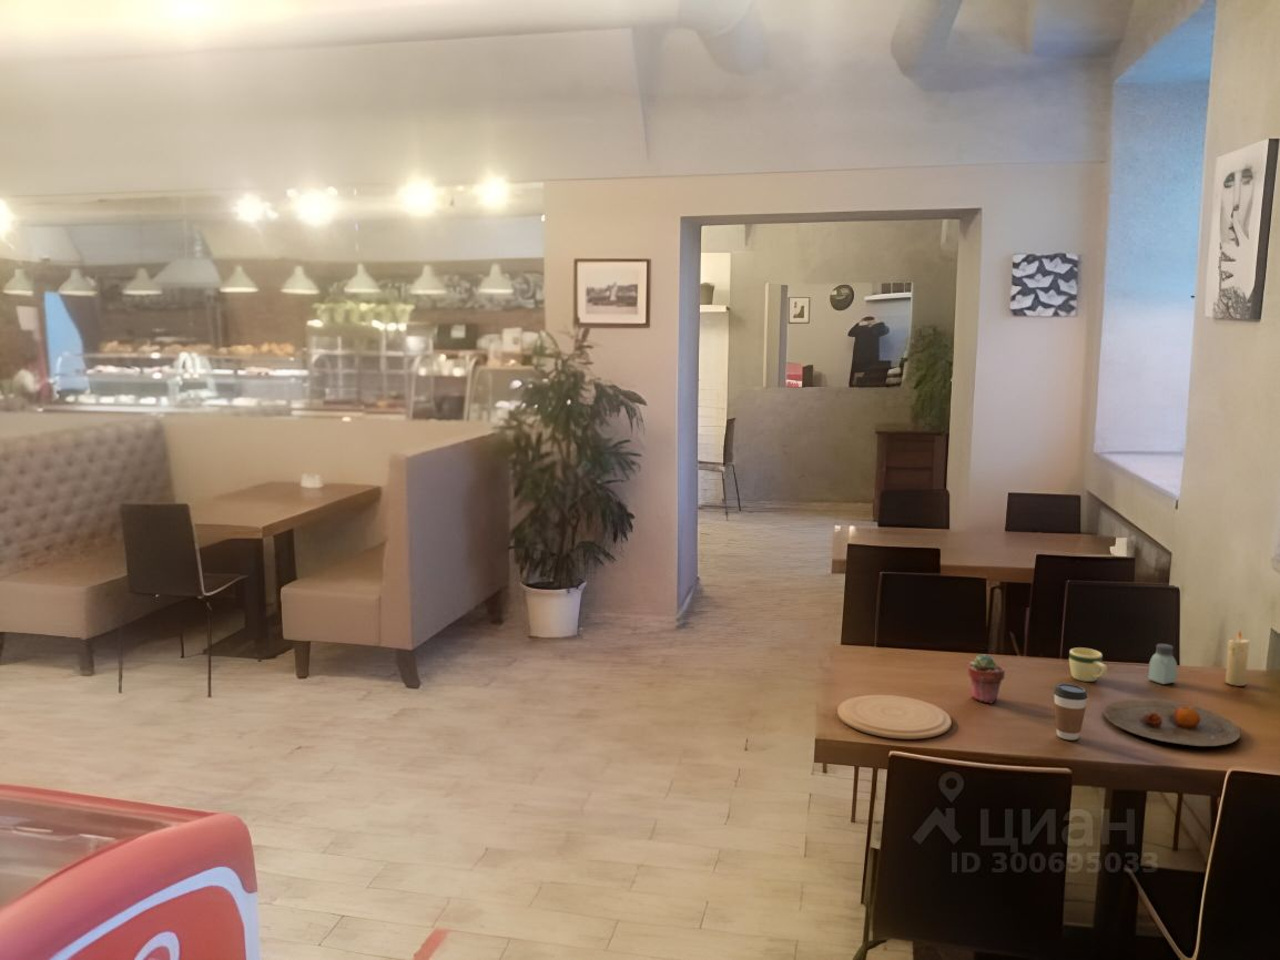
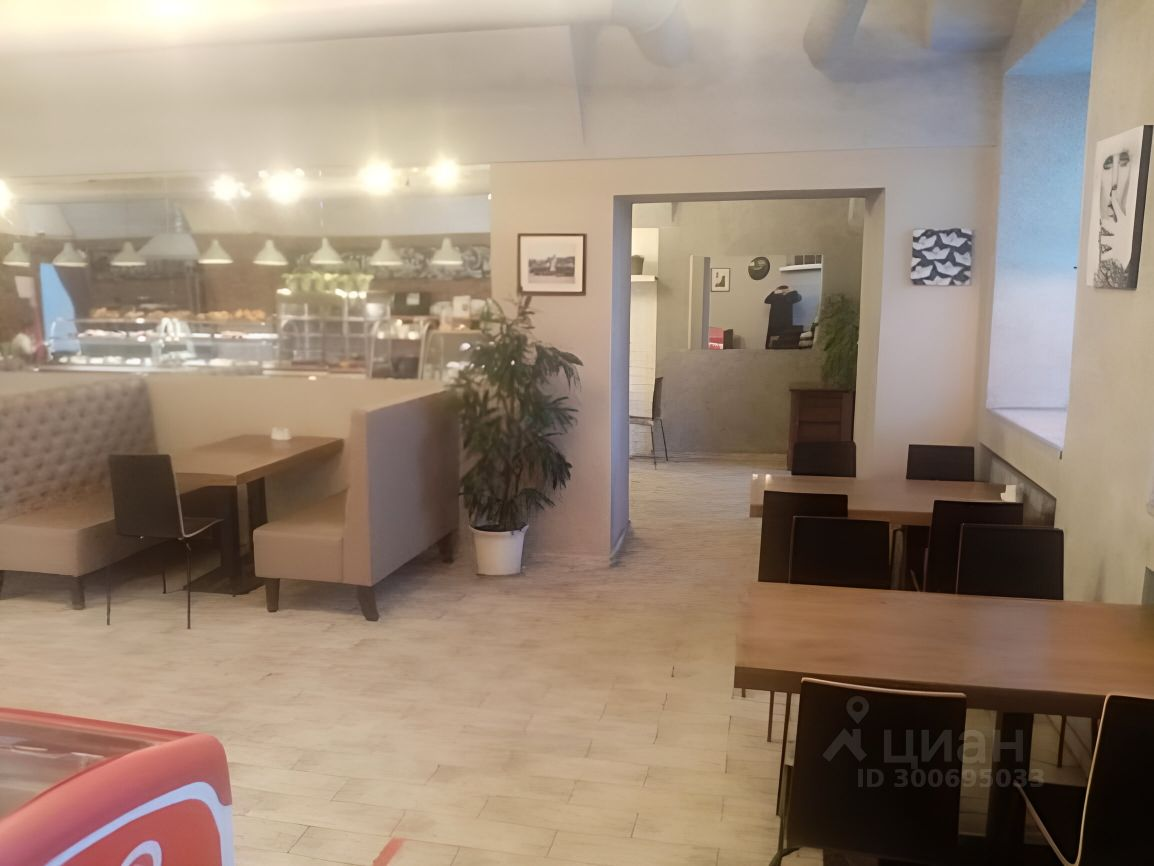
- coffee cup (1069, 712)
- candle (1237, 656)
- plate (1170, 715)
- plate (893, 714)
- saltshaker (1162, 663)
- potted succulent (985, 676)
- mug (1089, 666)
